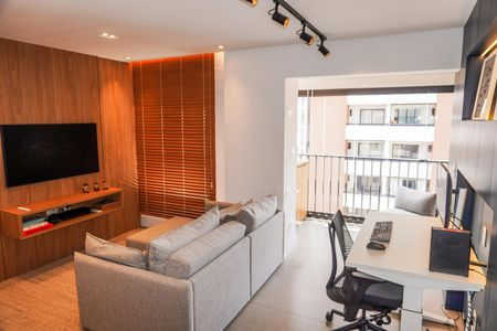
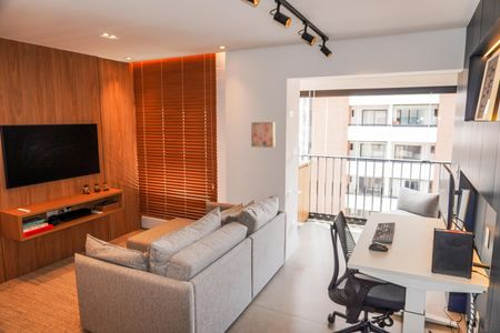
+ wall art (262, 134)
